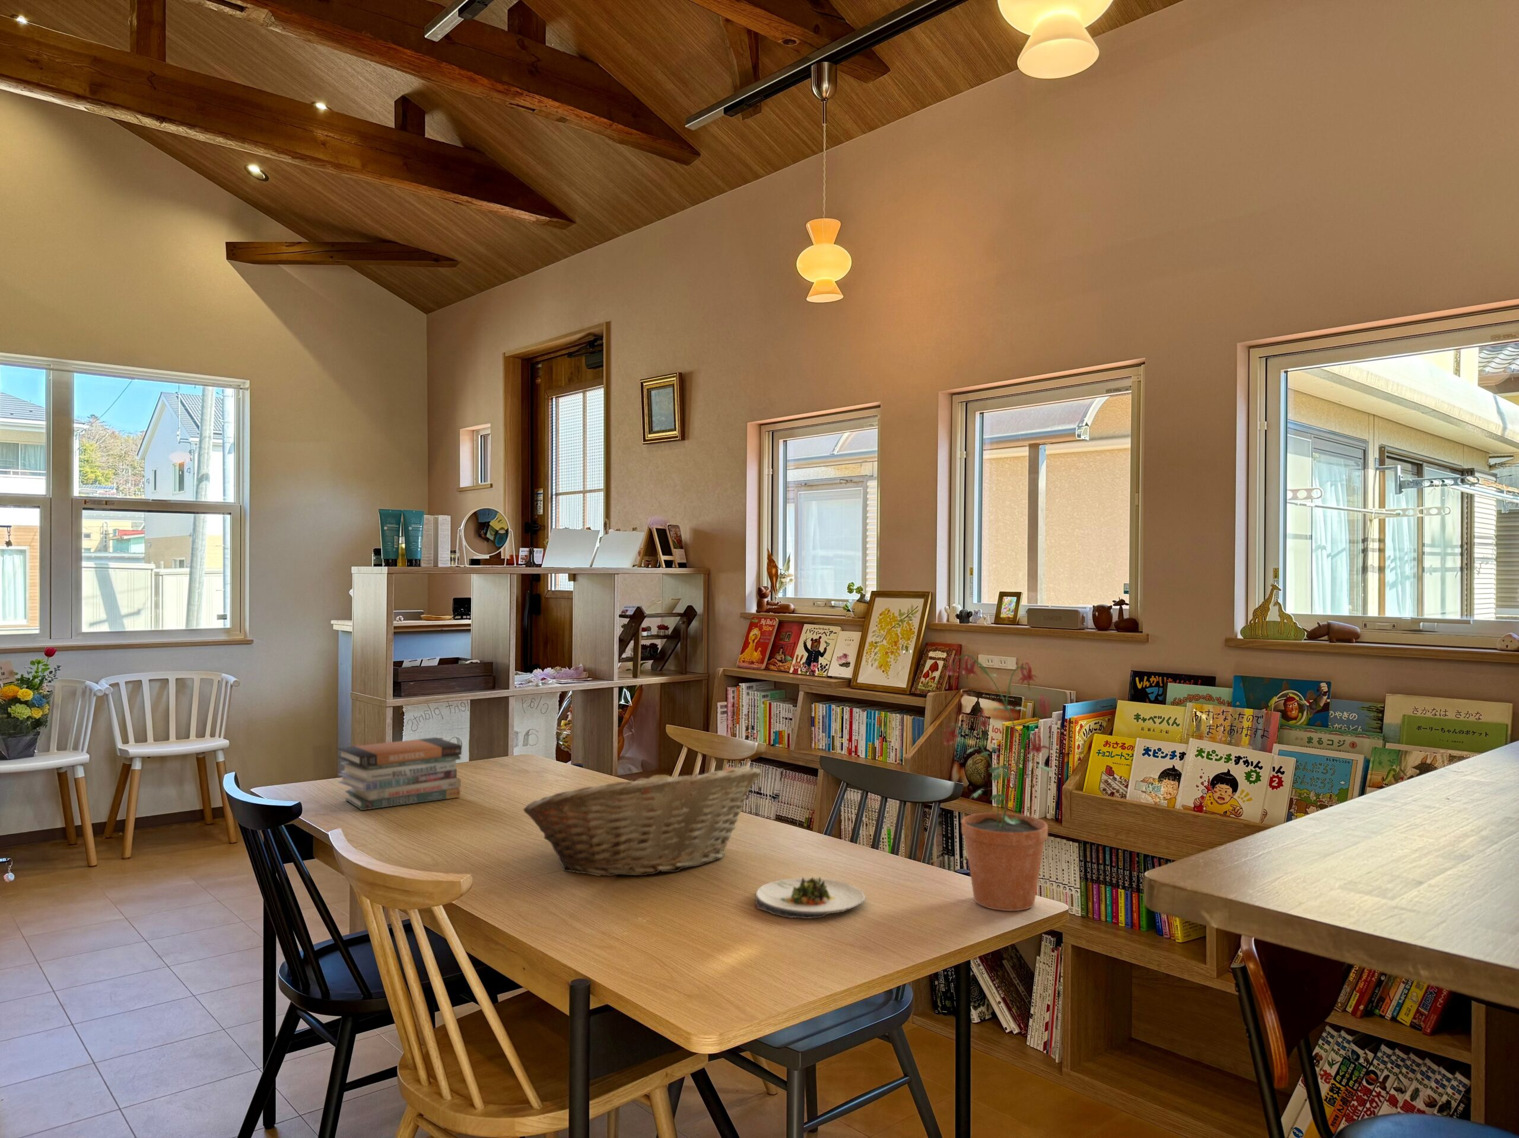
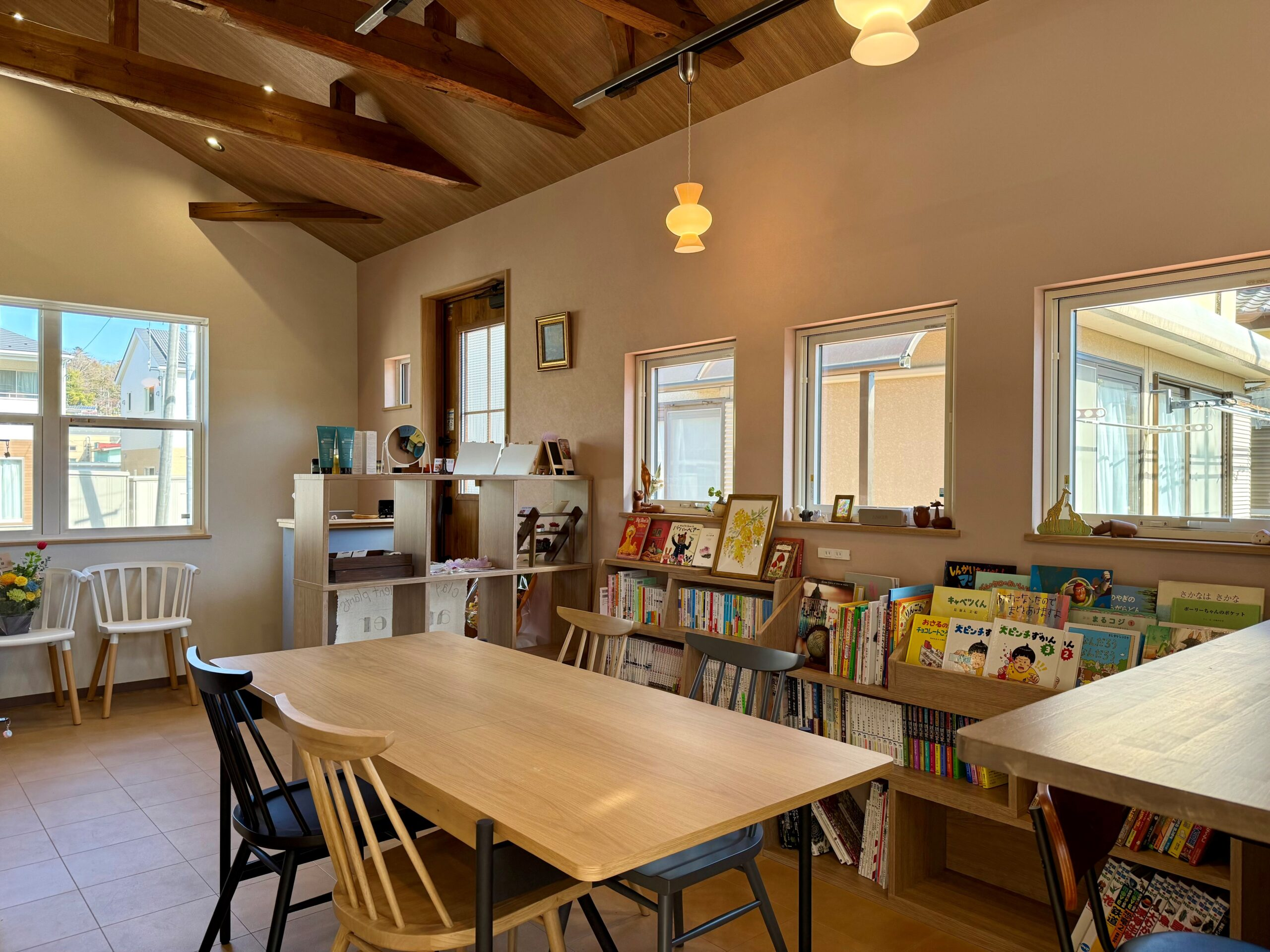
- book stack (399, 772)
- salad plate (809, 889)
- potted plant (1000, 778)
- fruit basket (646, 809)
